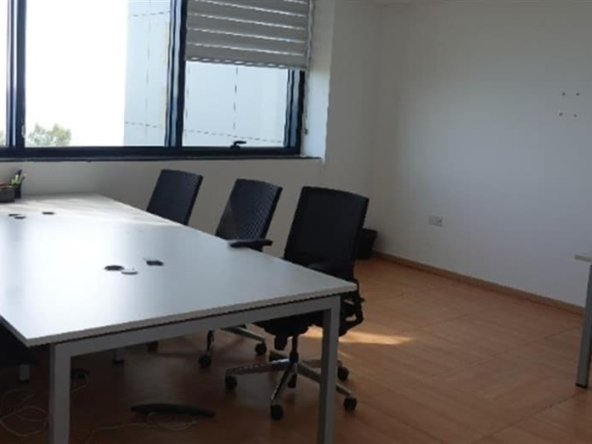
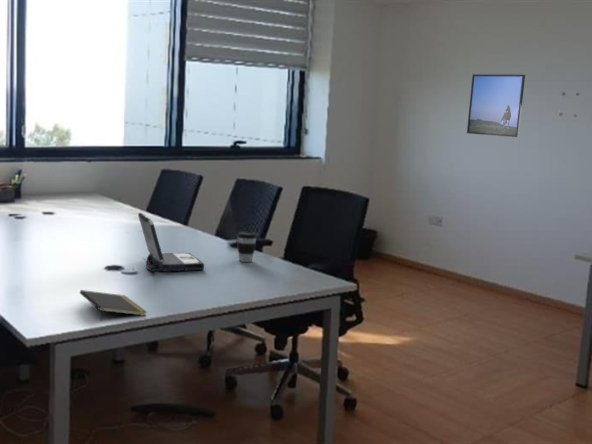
+ notepad (112, 302)
+ laptop (159, 245)
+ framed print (494, 105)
+ coffee cup (246, 246)
